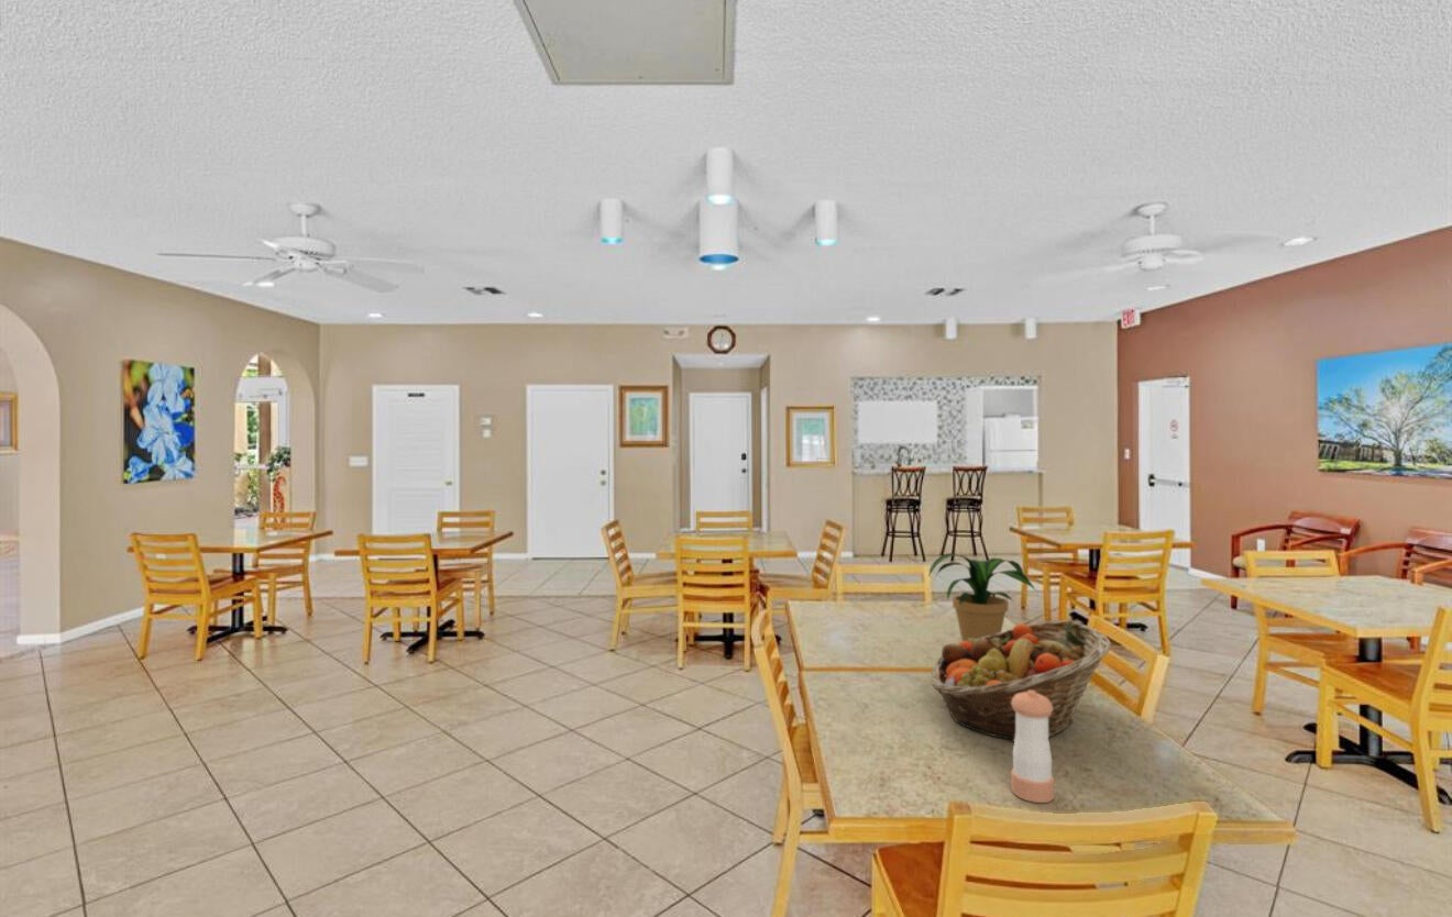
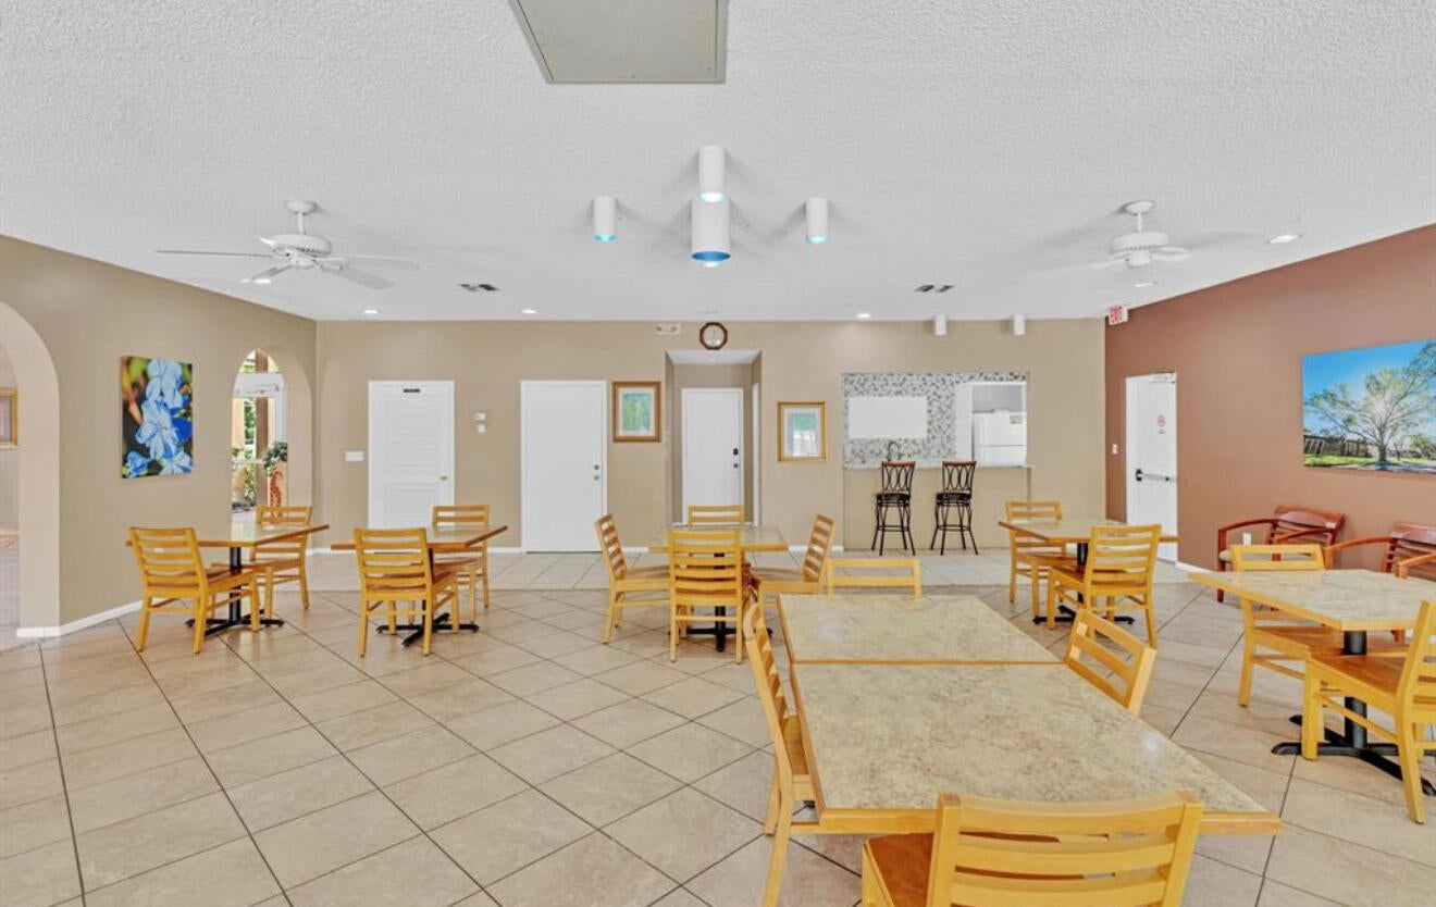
- pepper shaker (1032, 741)
- potted plant (979, 601)
- fruit basket (1015, 671)
